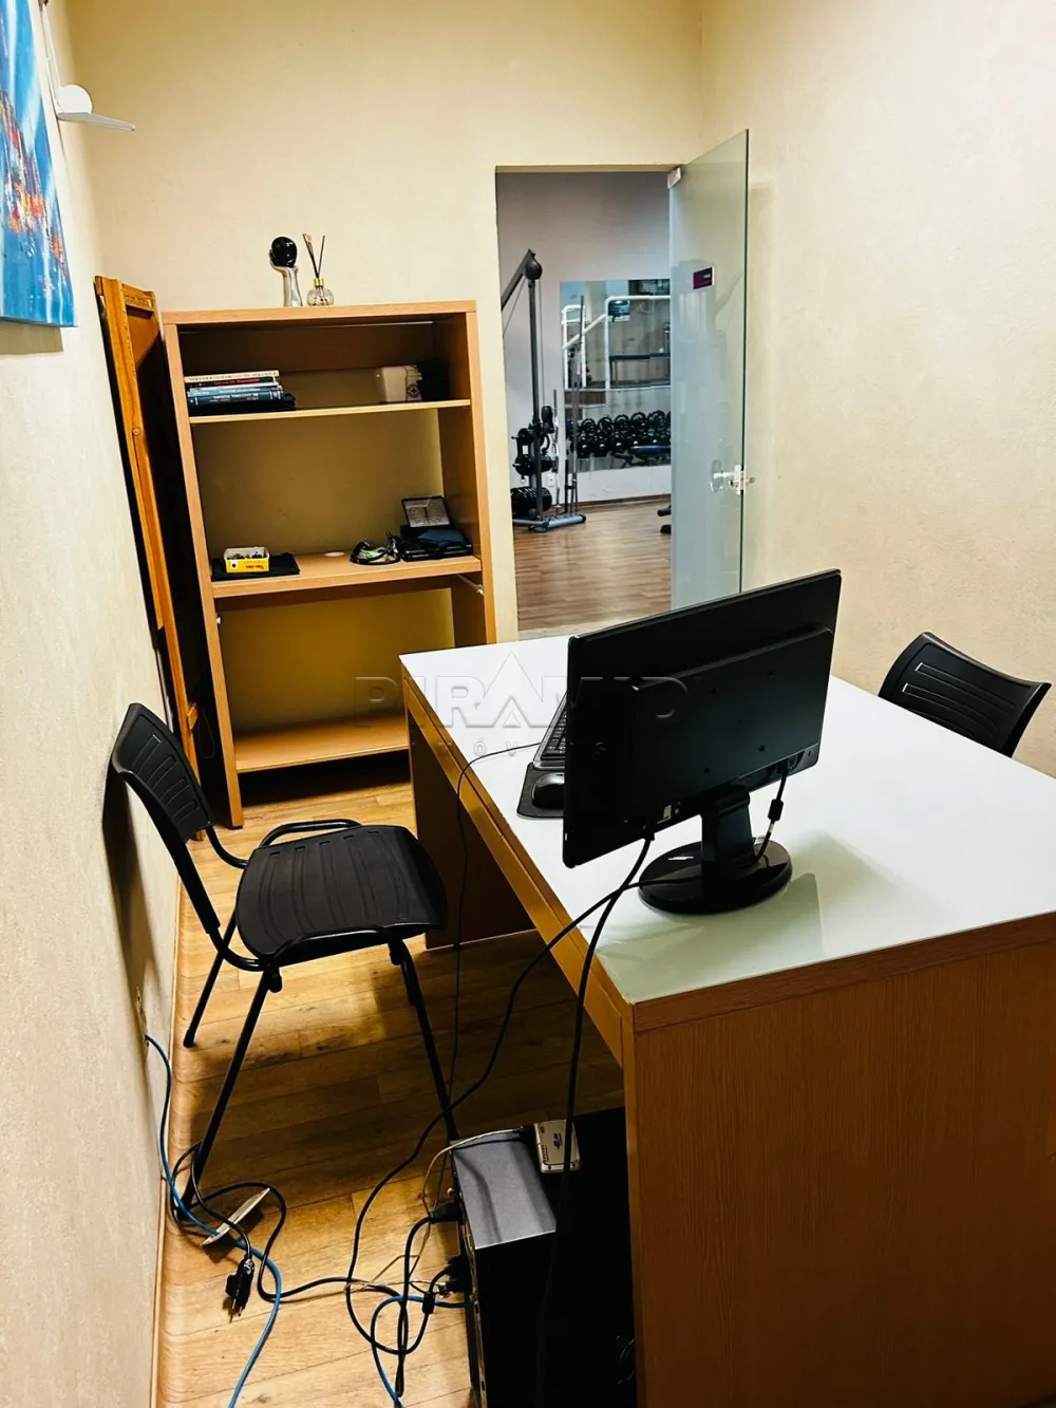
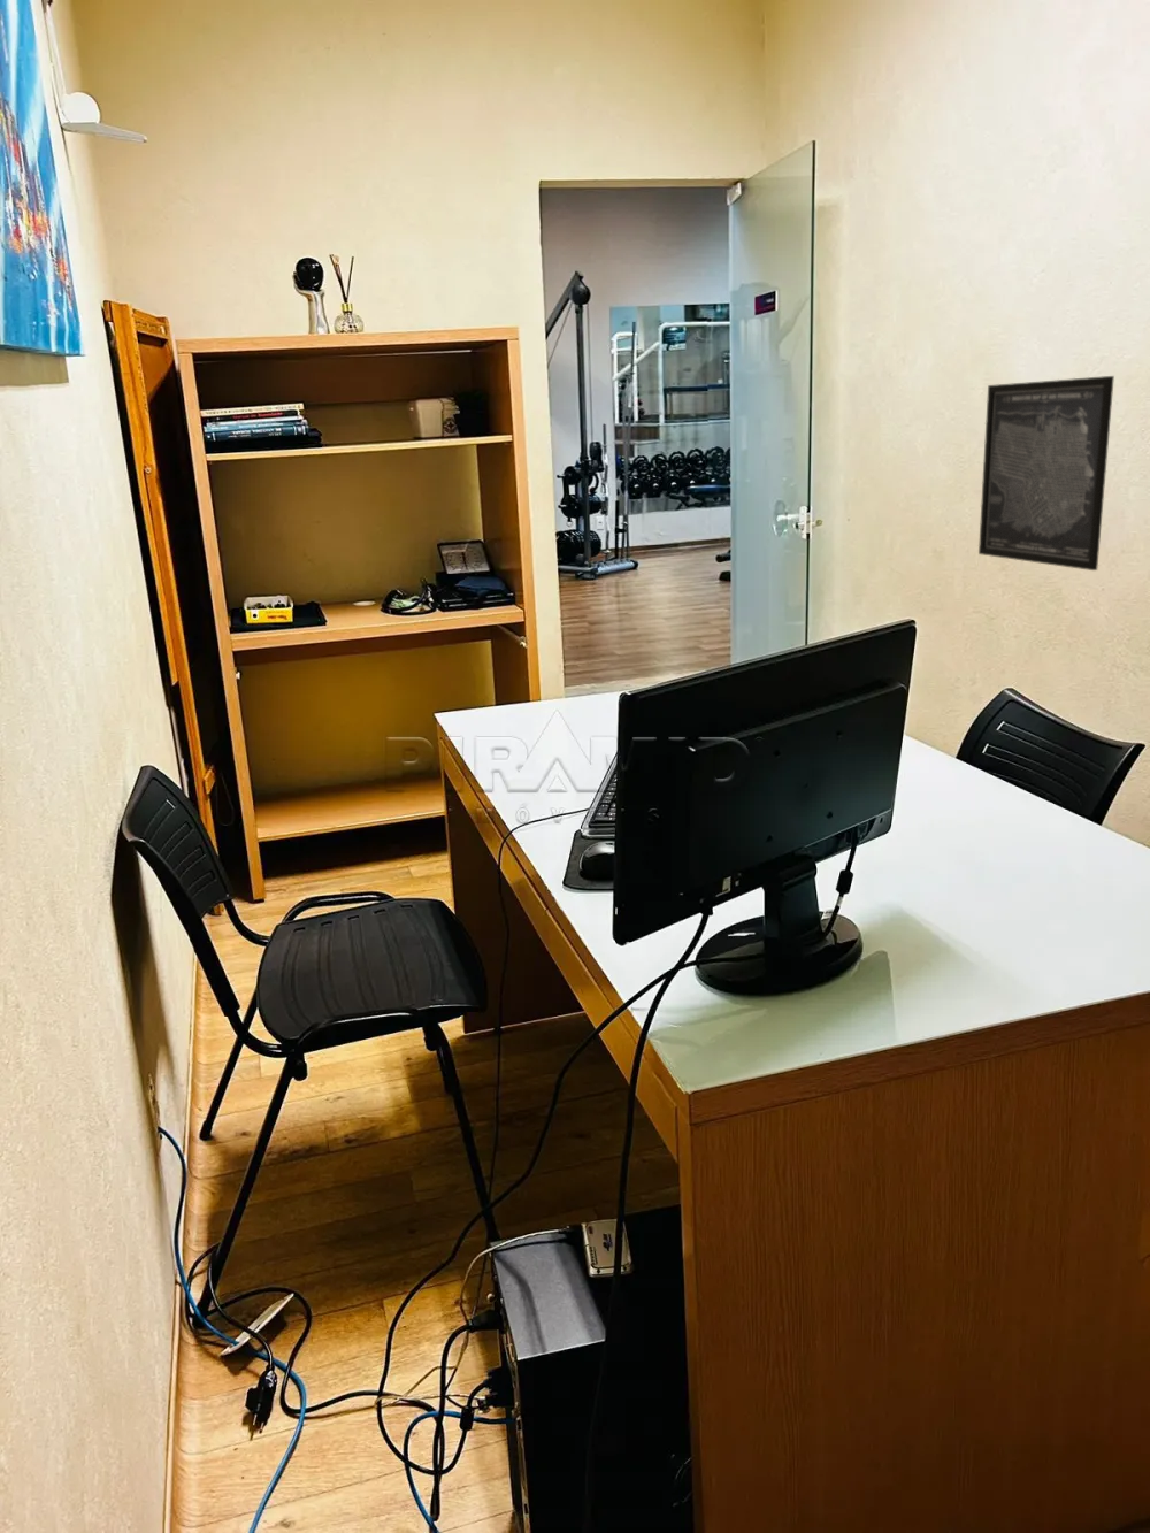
+ wall art (1040, 472)
